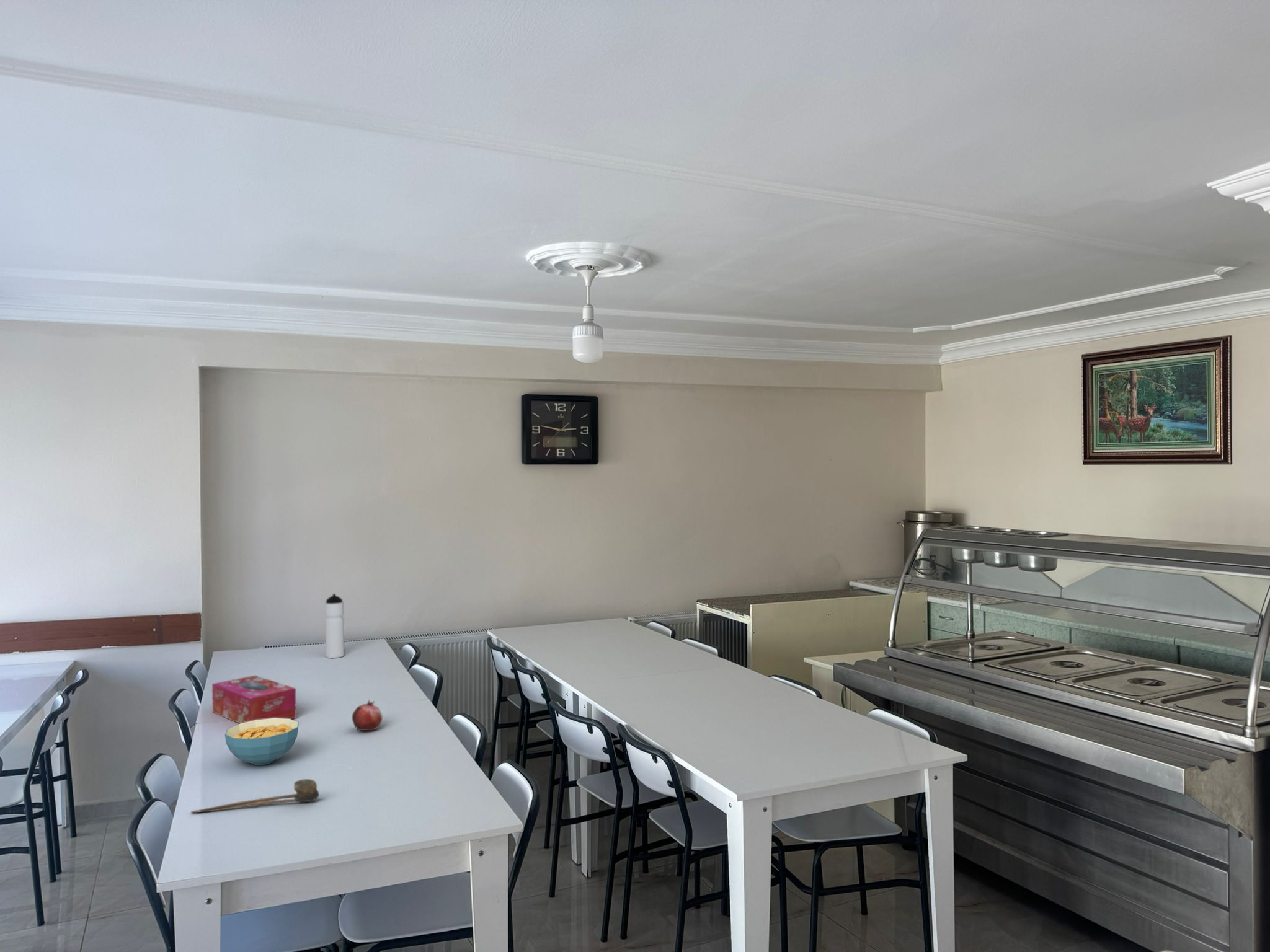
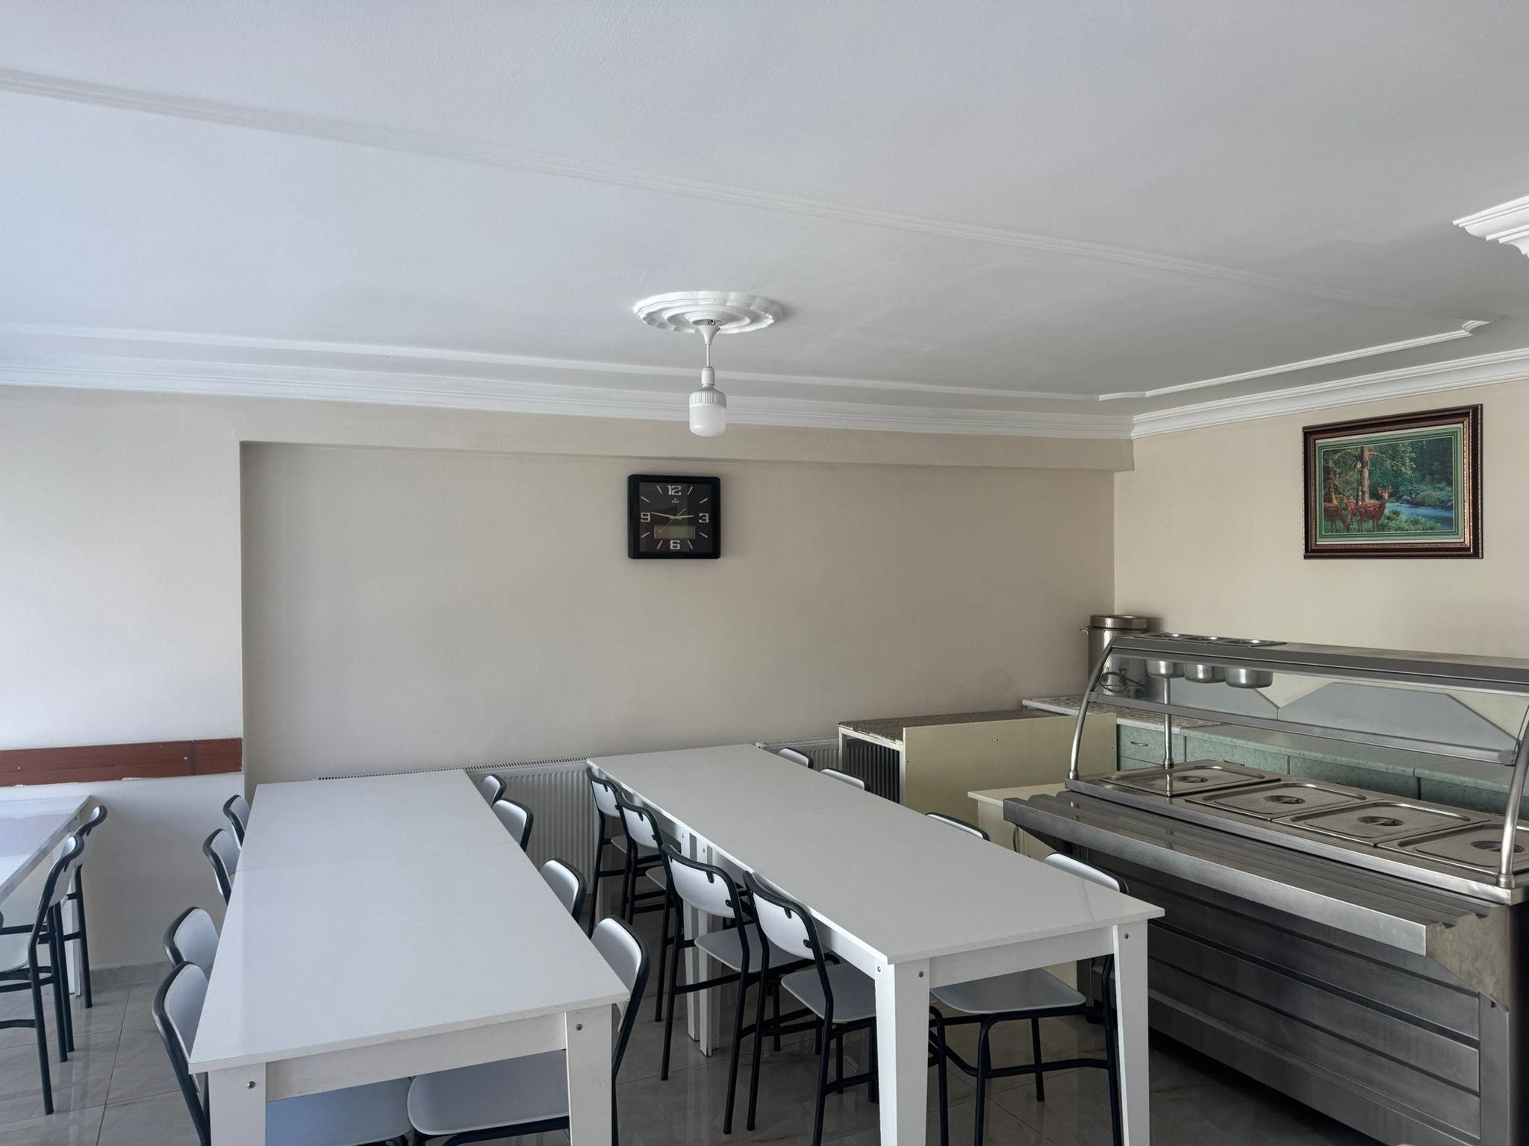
- fruit (367, 714)
- tissue box (254, 700)
- cereal bowl (263, 744)
- spoon (257, 799)
- water bottle (334, 625)
